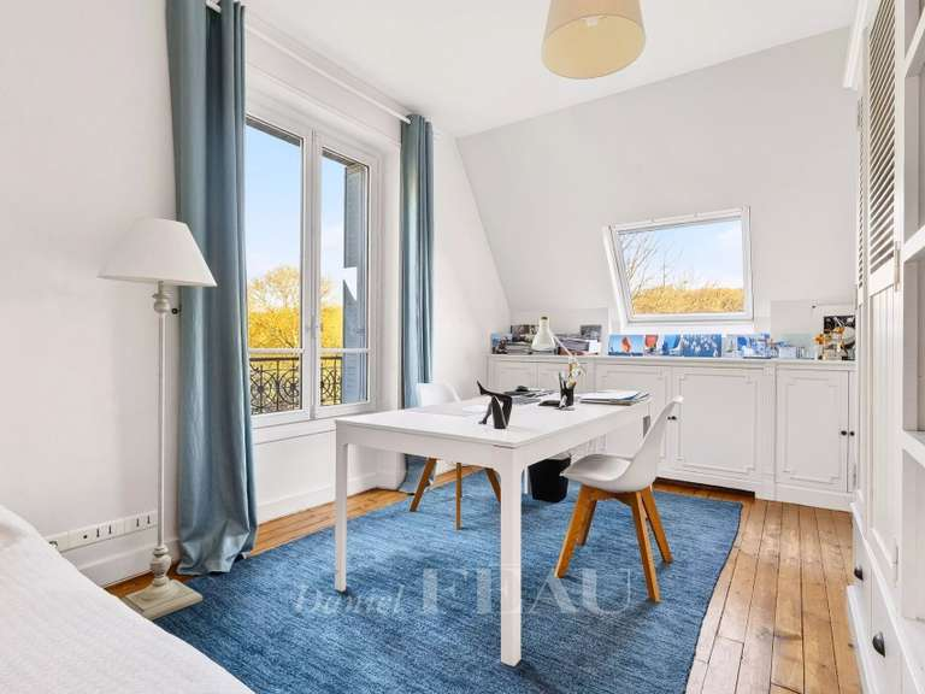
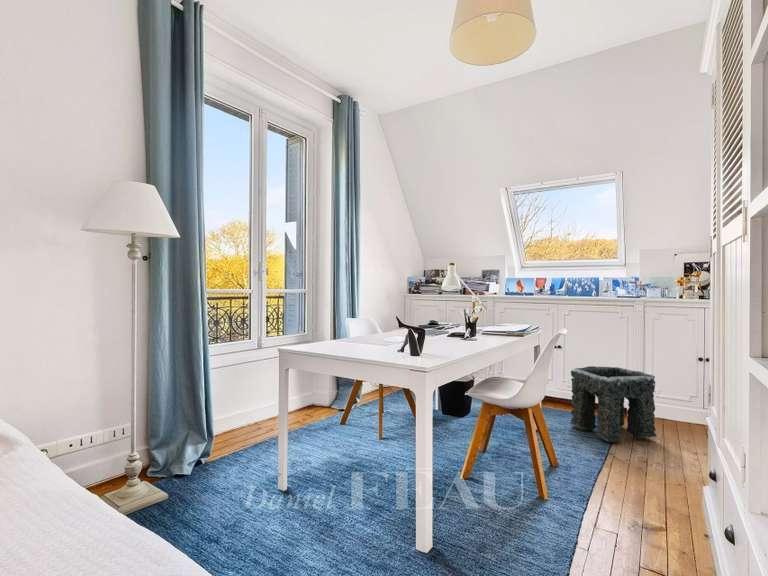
+ stone arch (611, 401)
